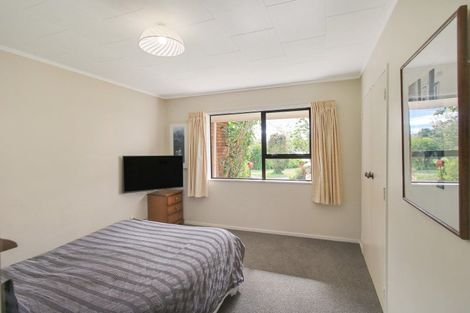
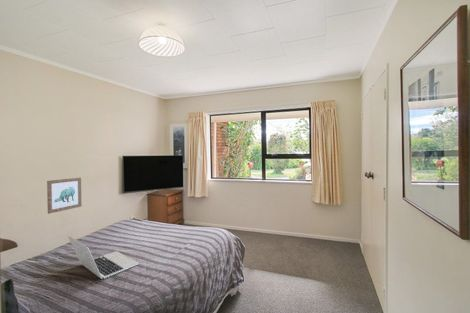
+ laptop (106, 254)
+ wall art (65, 194)
